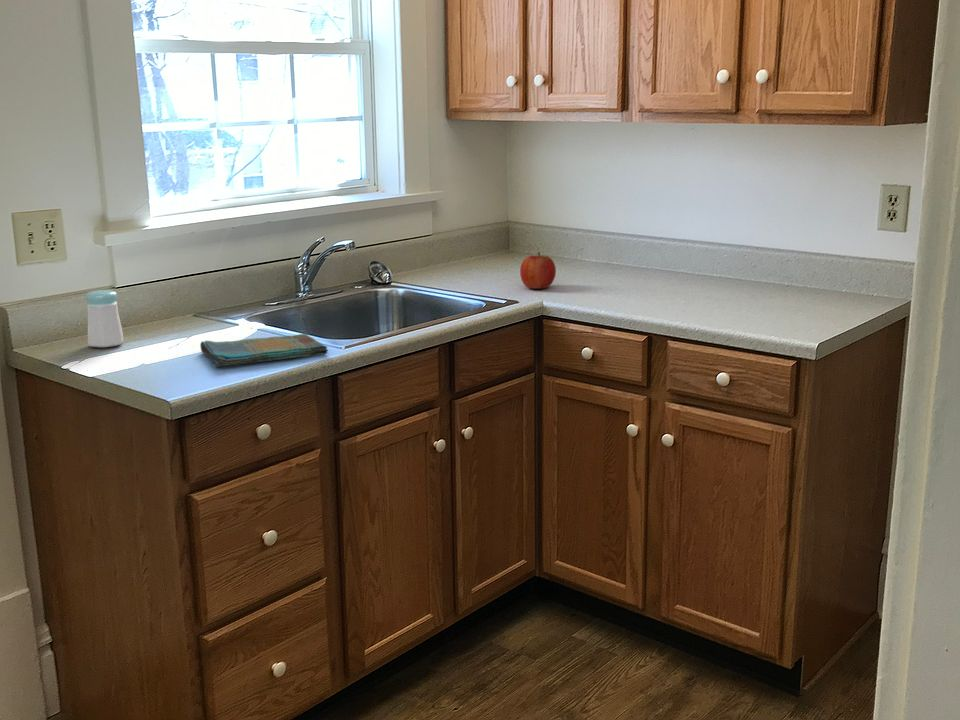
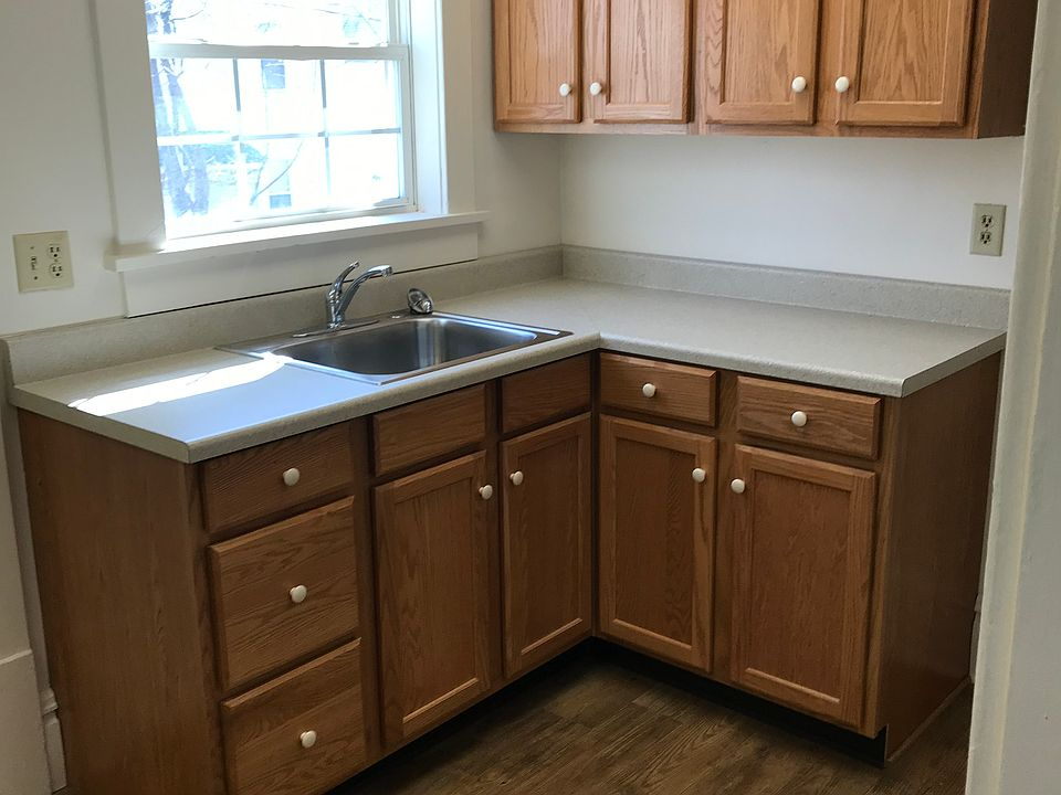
- dish towel (263, 347)
- salt shaker (103, 318)
- fruit (537, 269)
